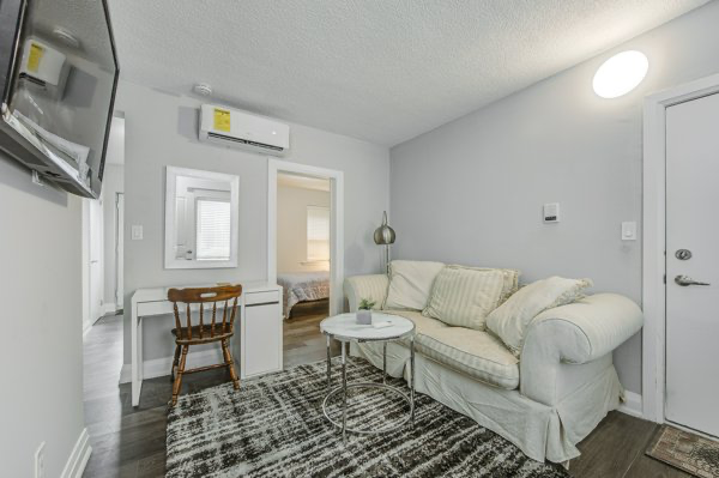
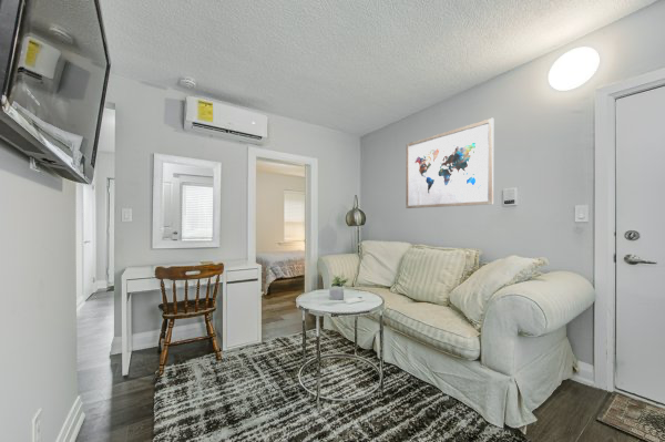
+ wall art (443, 169)
